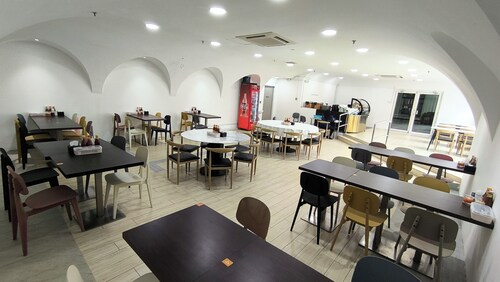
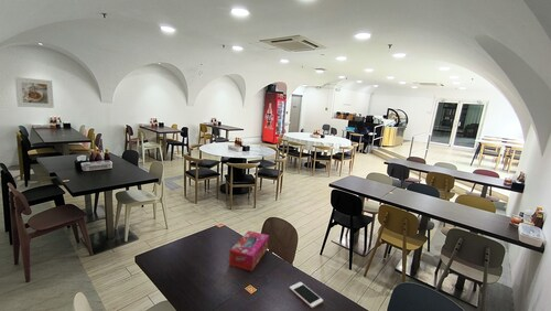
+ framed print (34, 93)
+ tissue box (249, 249)
+ cell phone (305, 293)
